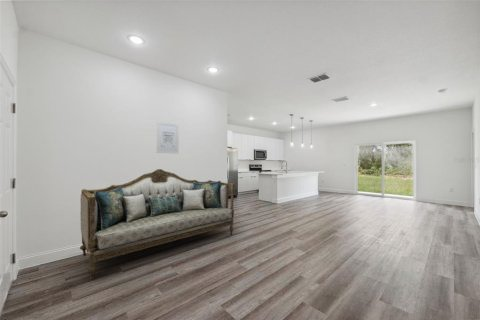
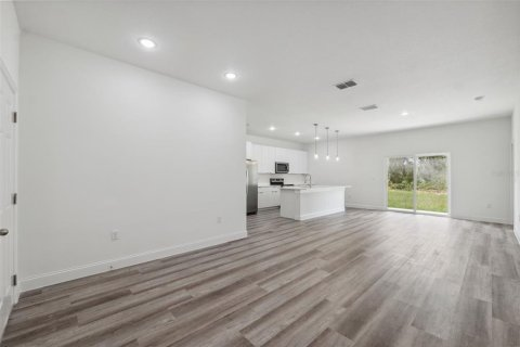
- wall art (168, 138)
- sofa (168, 206)
